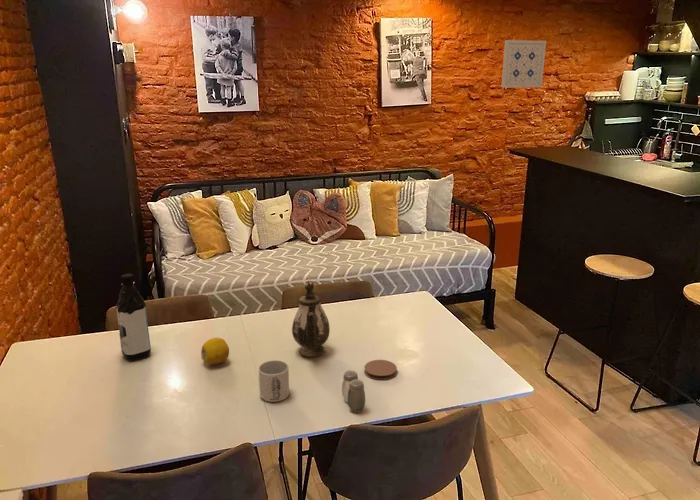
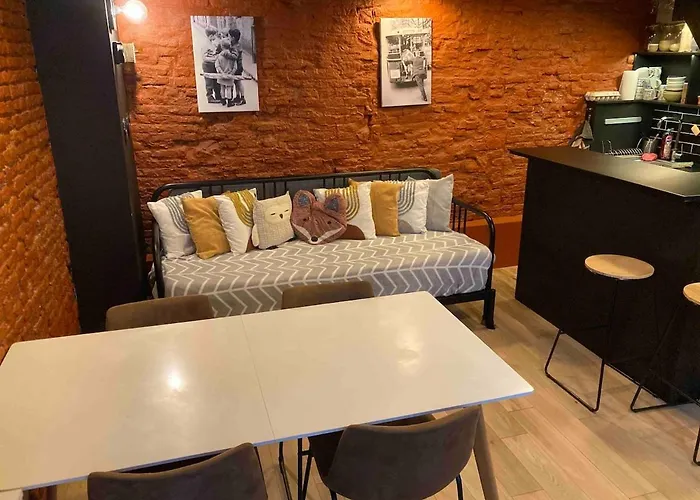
- fruit (215, 351)
- water bottle (131, 315)
- mug (272, 378)
- salt and pepper shaker (353, 390)
- coaster (380, 369)
- wall art (523, 64)
- teapot (310, 317)
